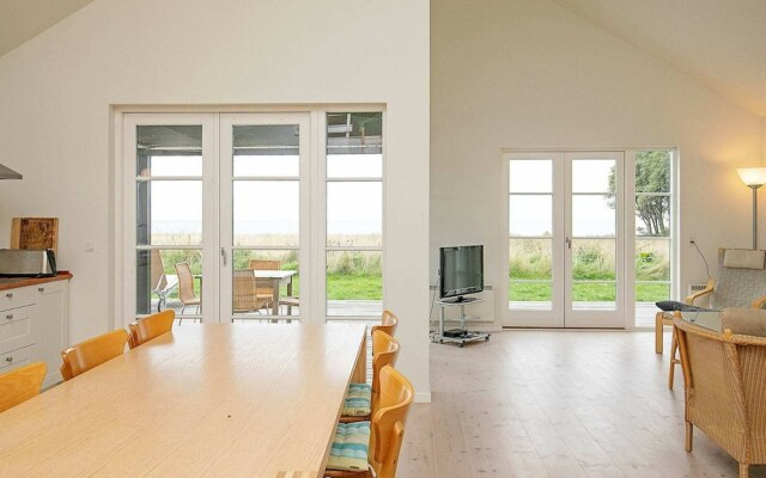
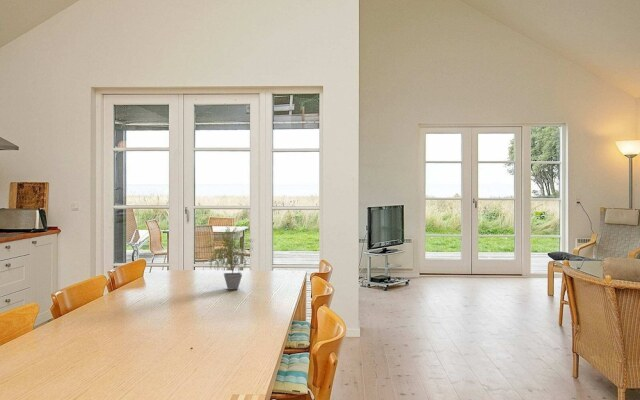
+ potted plant (228, 254)
